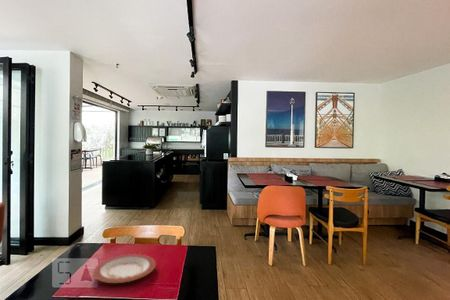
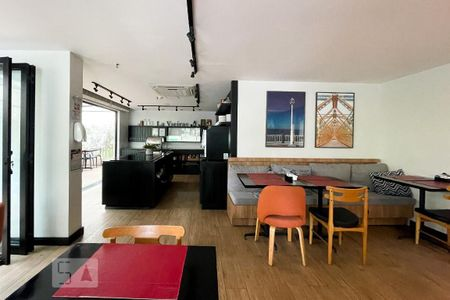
- plate (125, 269)
